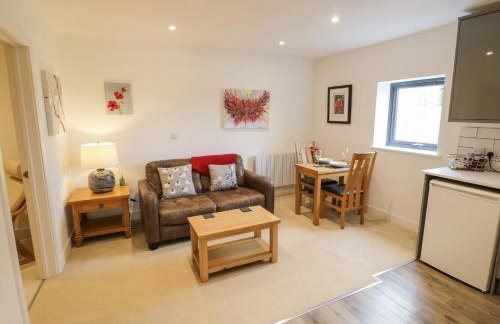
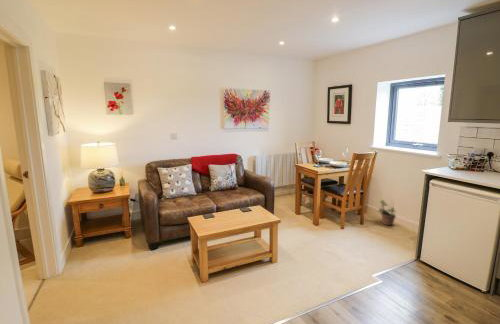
+ potted plant (388, 210)
